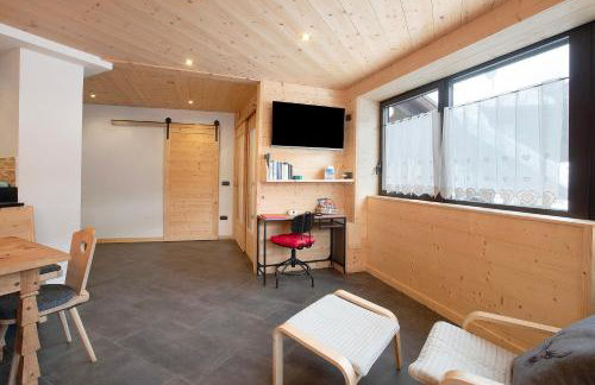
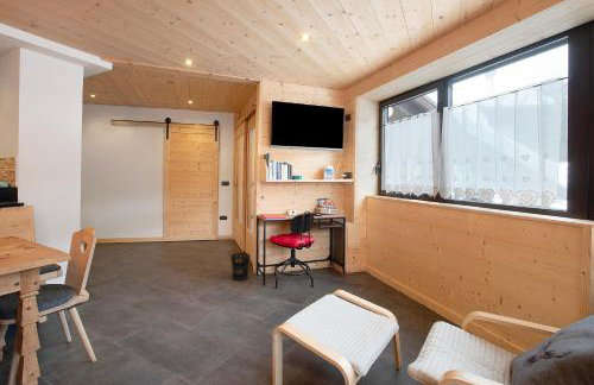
+ wastebasket (240, 266)
